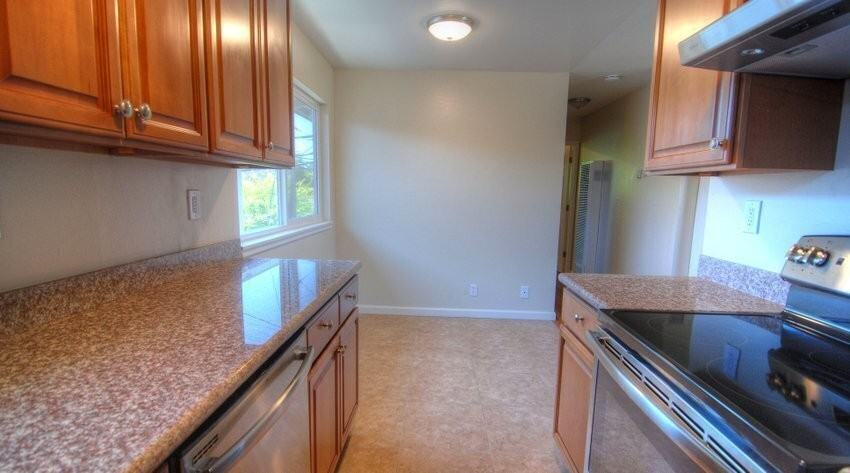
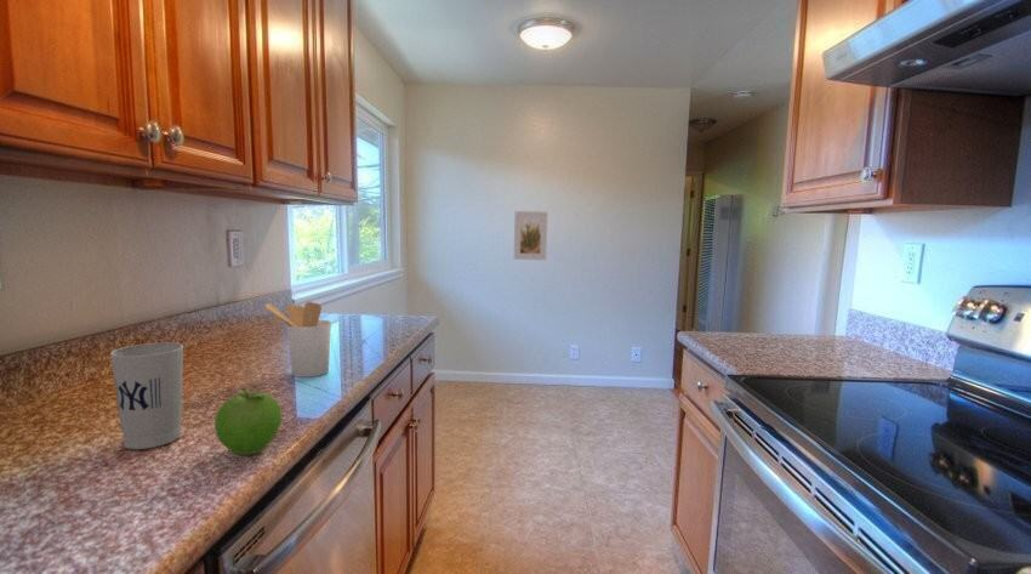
+ utensil holder (297, 336)
+ cup (150, 394)
+ fruit (249, 419)
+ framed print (530, 235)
